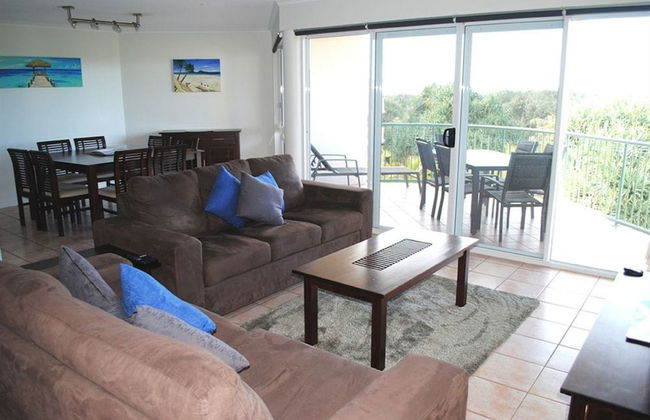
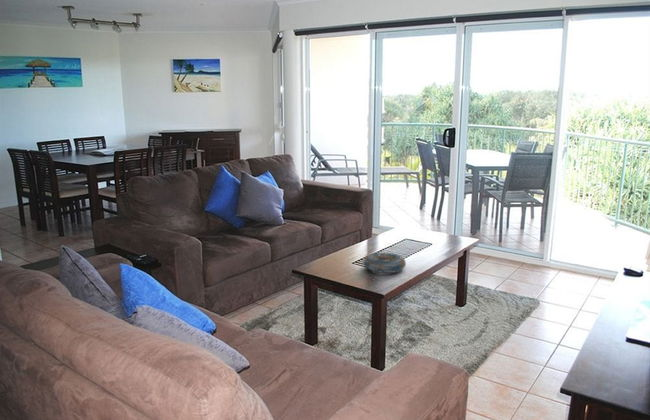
+ decorative bowl (384, 262)
